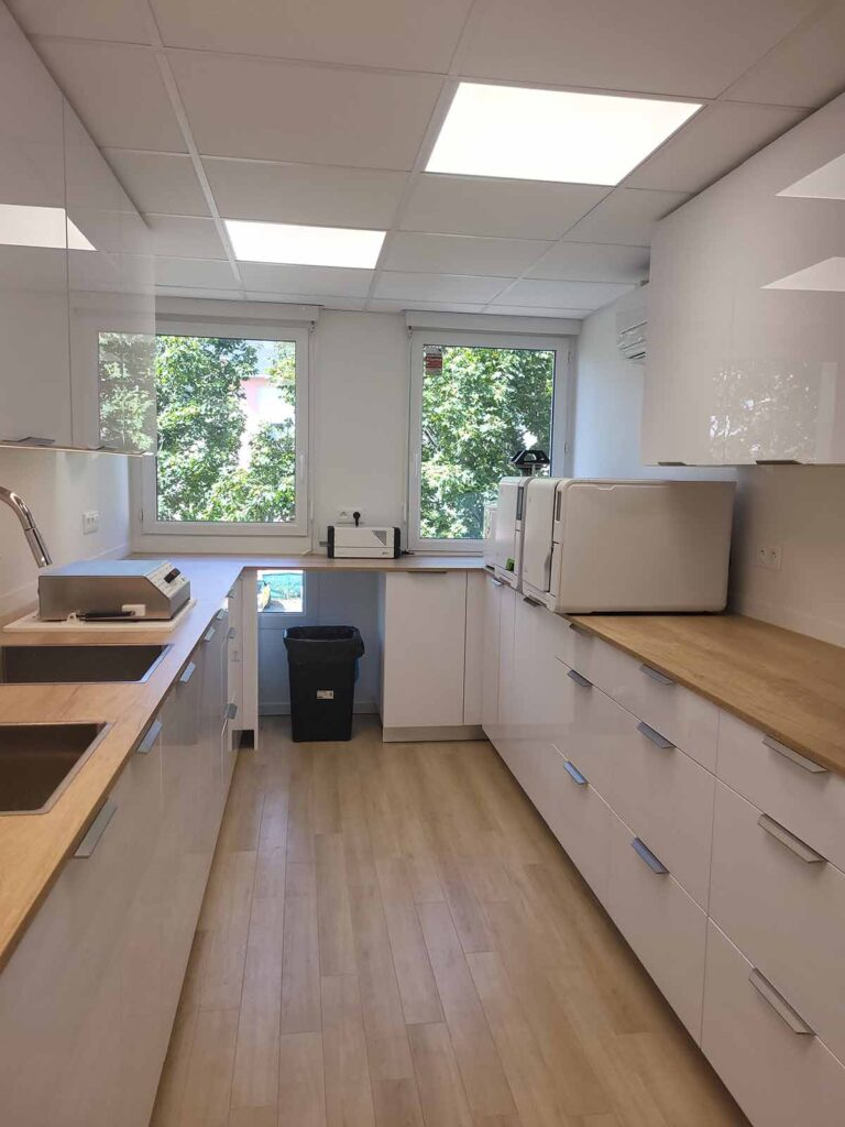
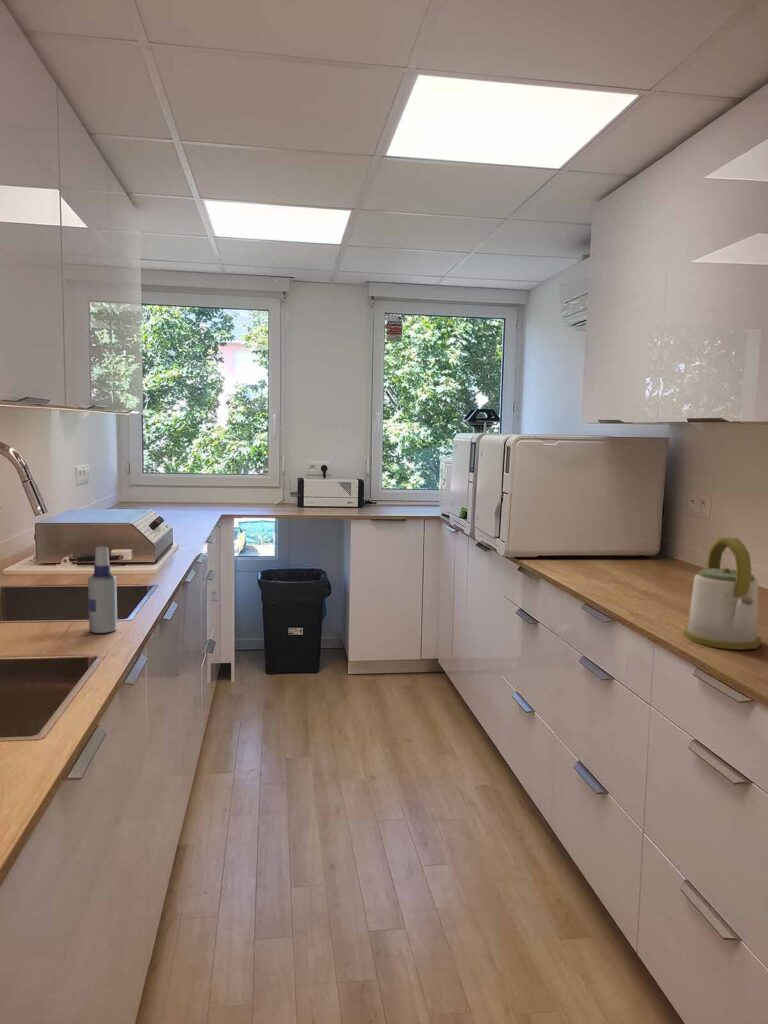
+ spray bottle (102, 588)
+ kettle (728, 590)
